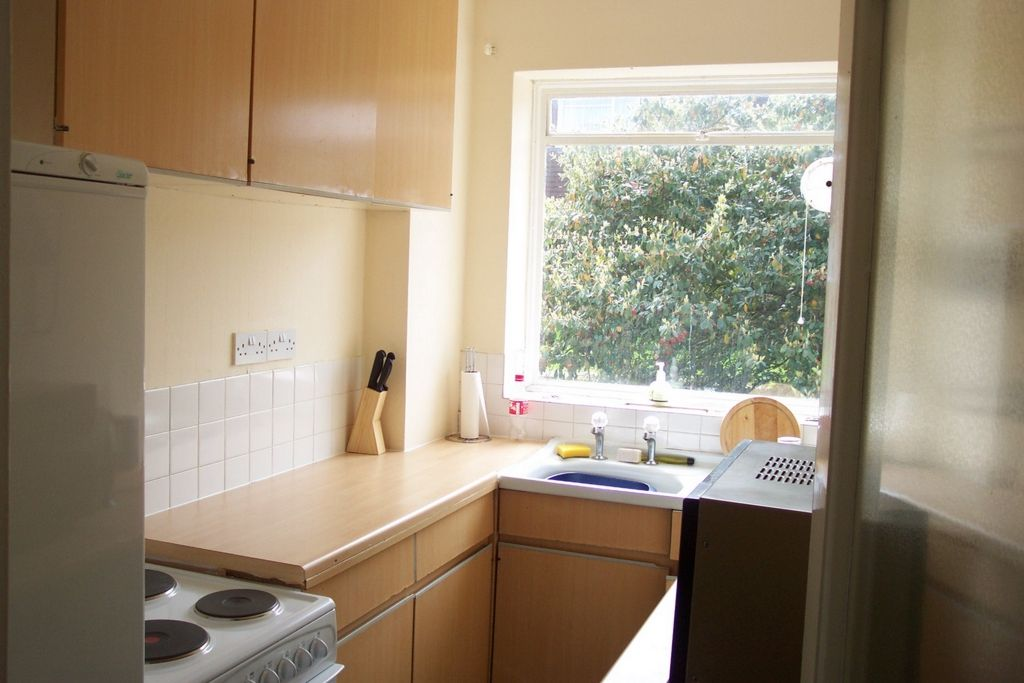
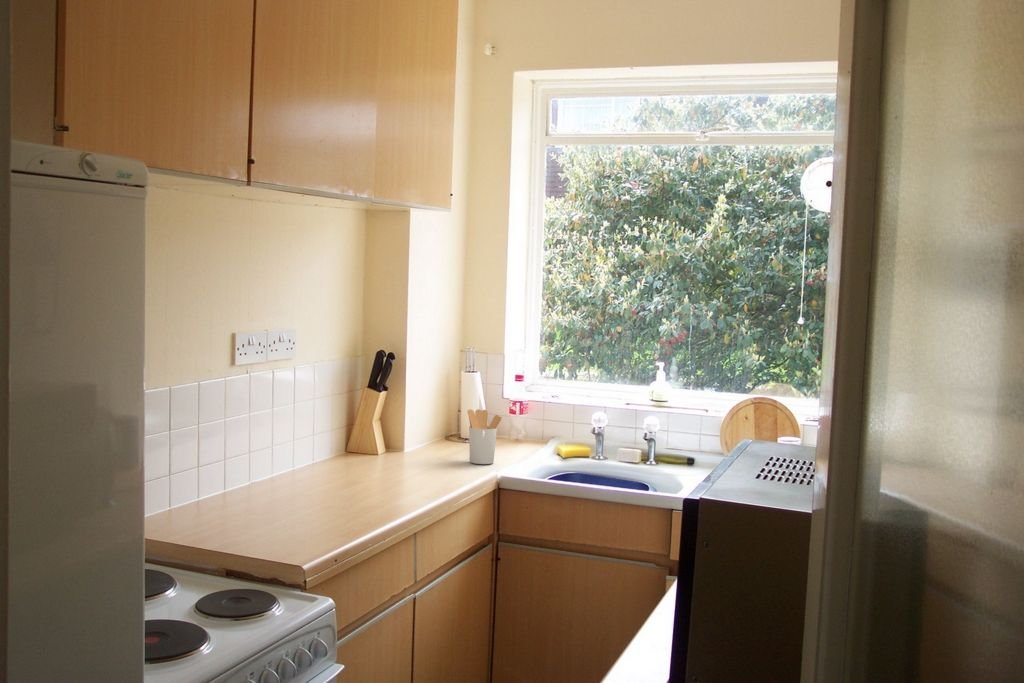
+ utensil holder (480, 435)
